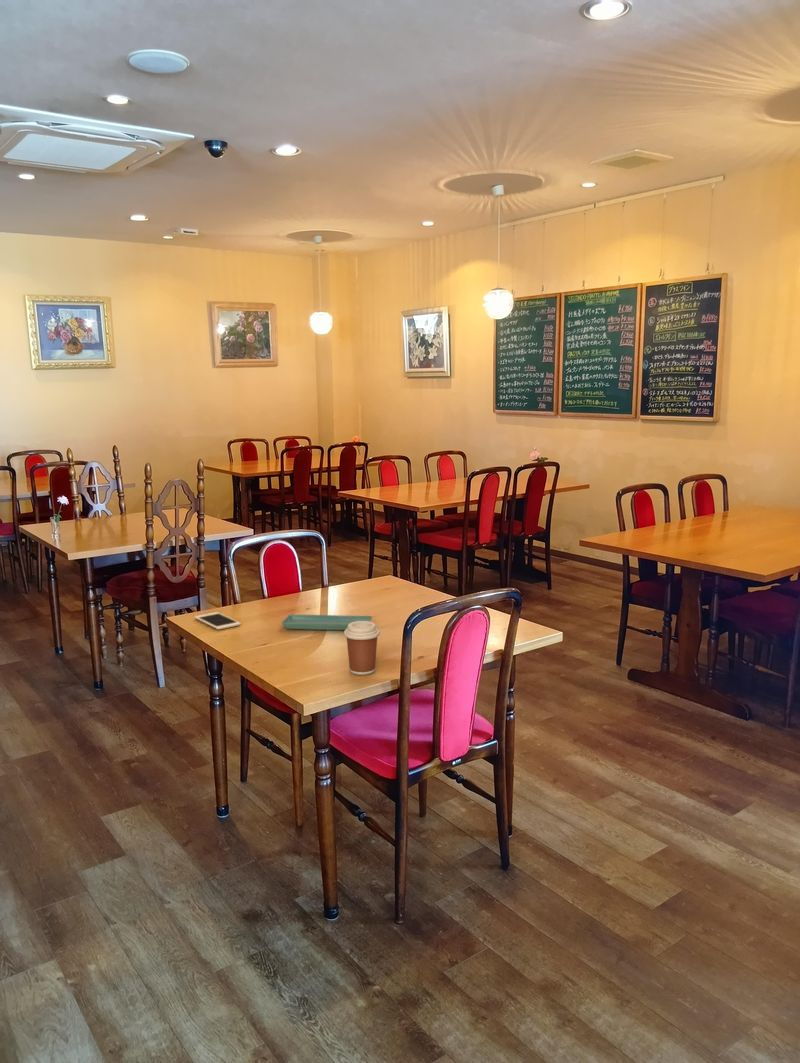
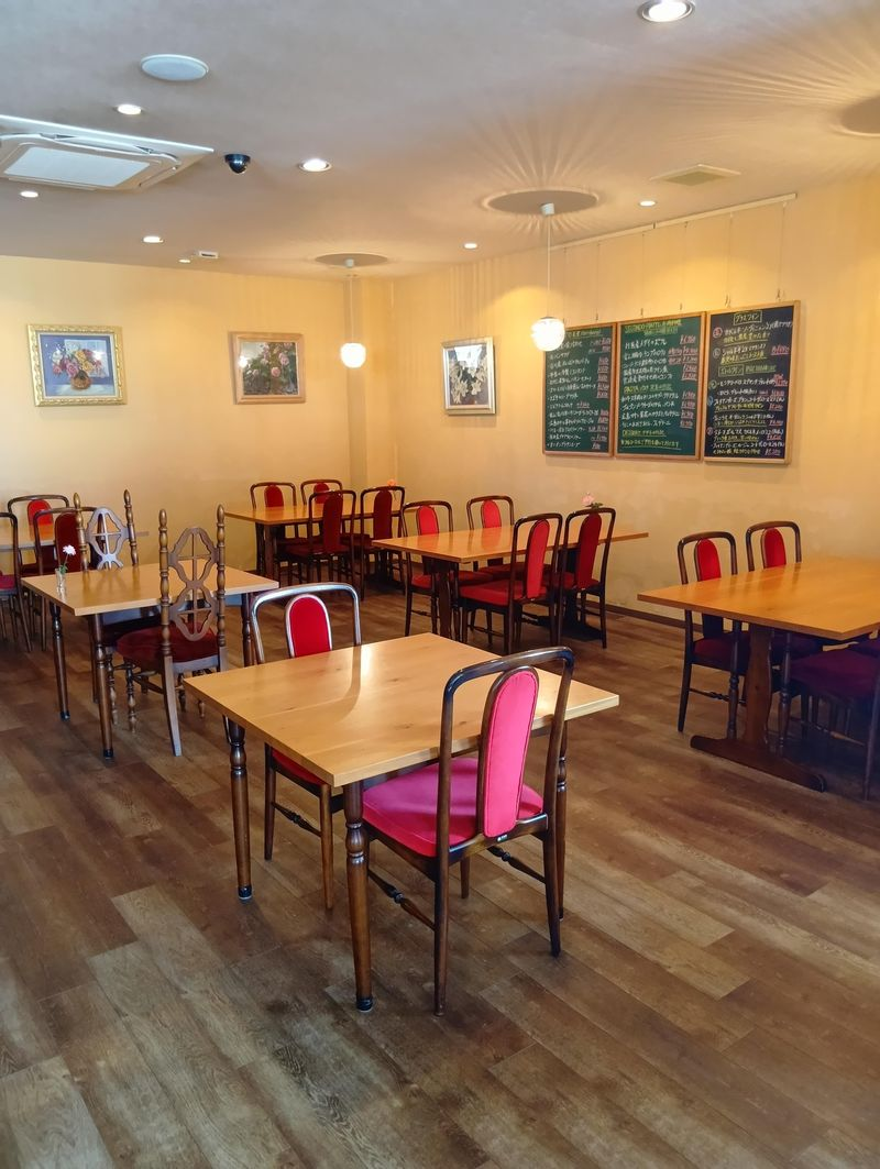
- cell phone (217, 620)
- coffee cup (362, 647)
- saucer (327, 622)
